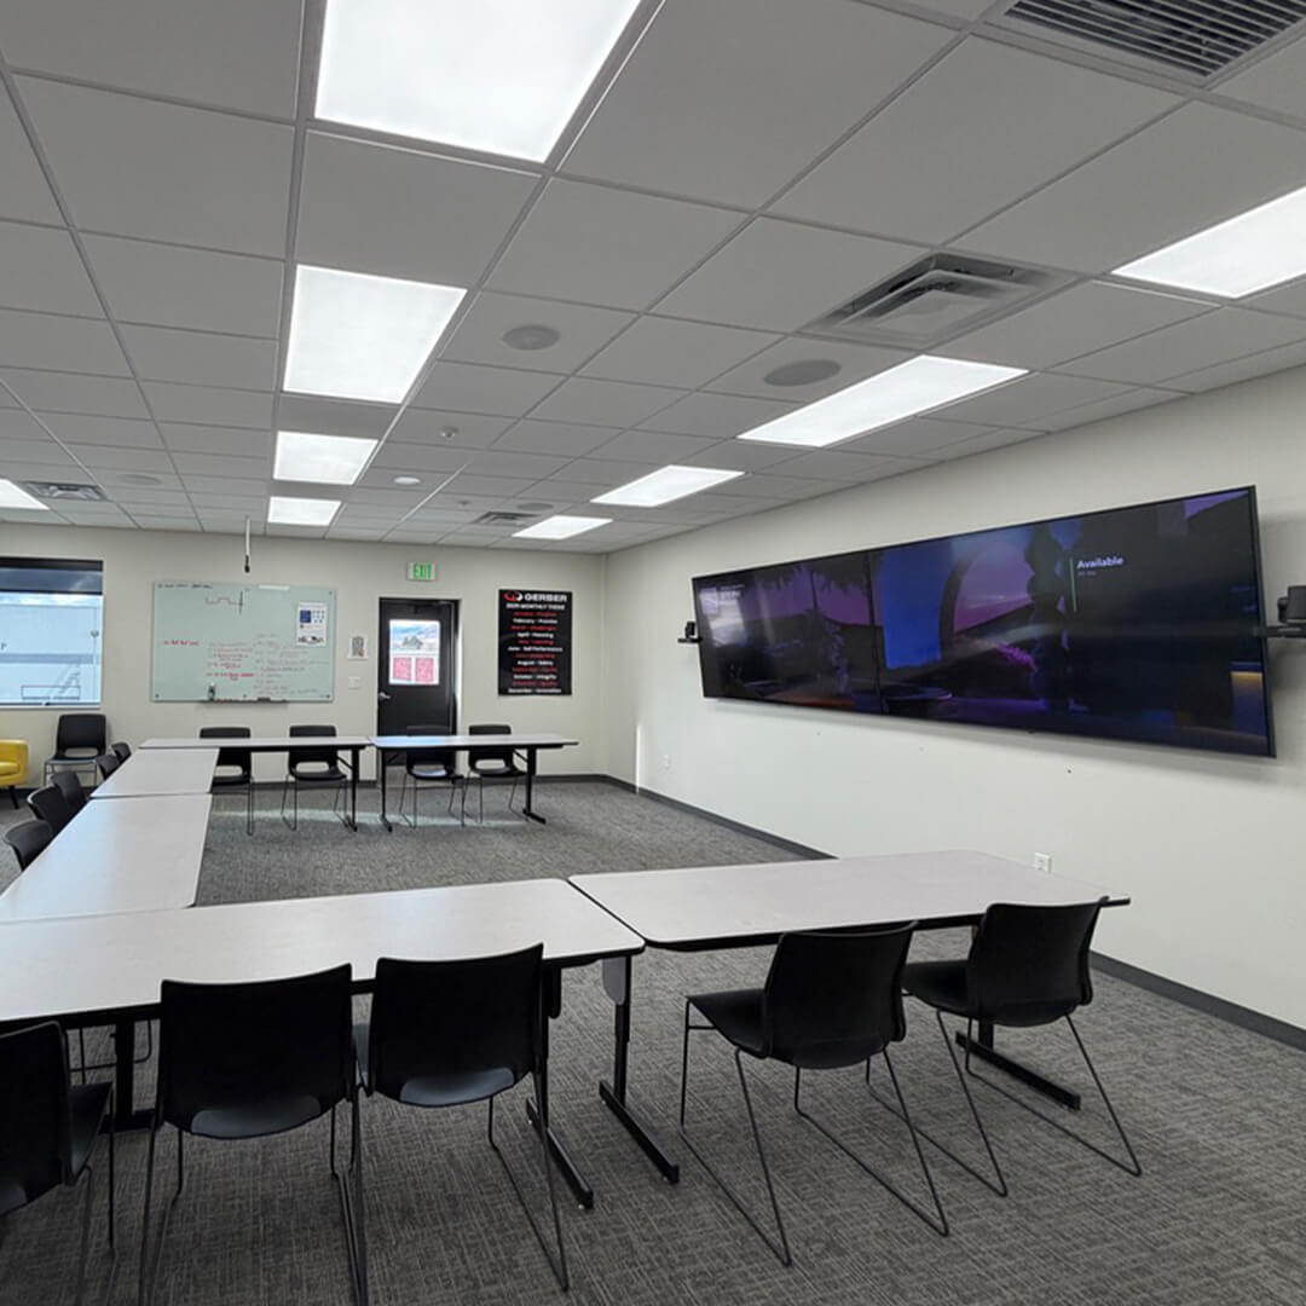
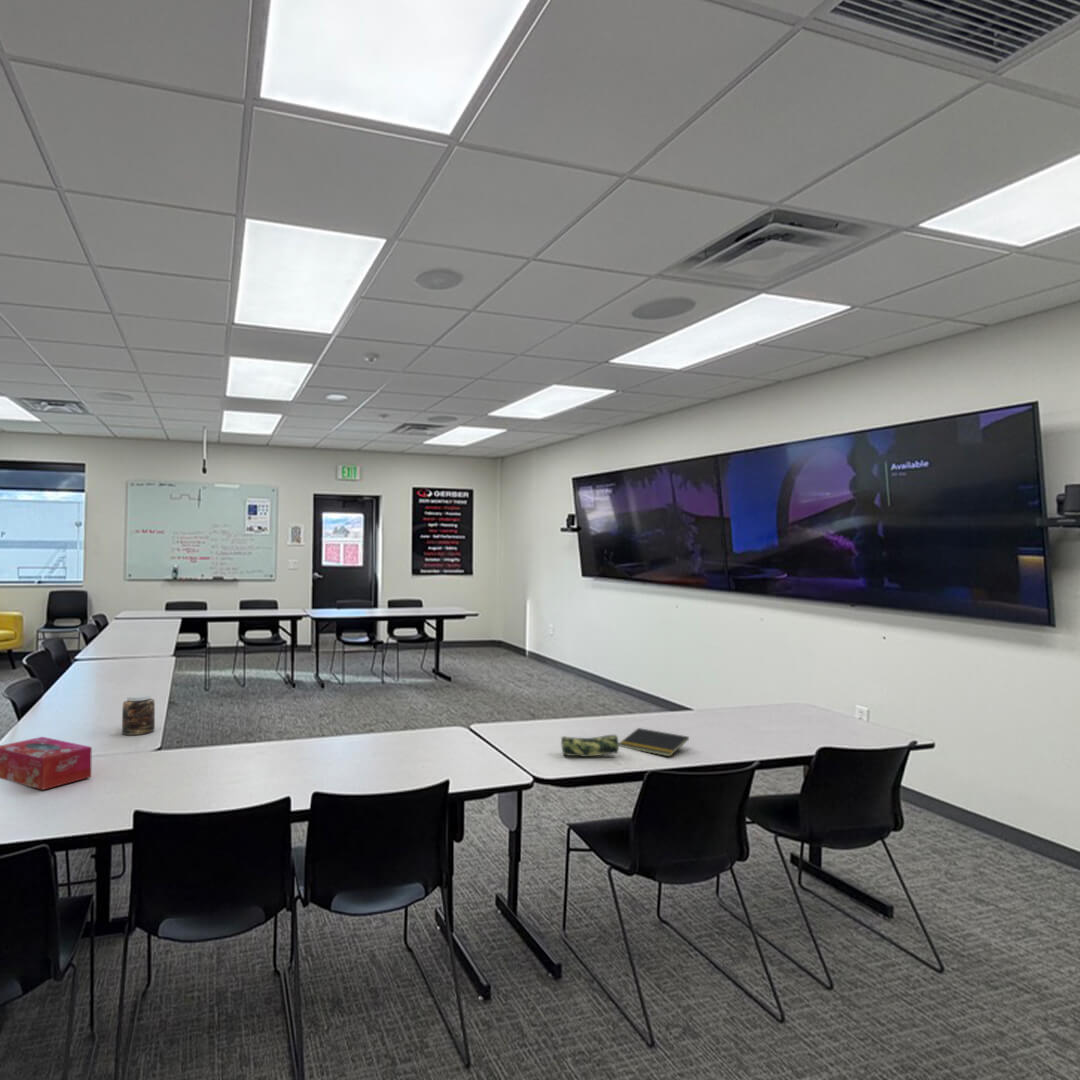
+ jar (138, 713)
+ notepad (653, 741)
+ tissue box (42, 761)
+ pencil case (588, 745)
